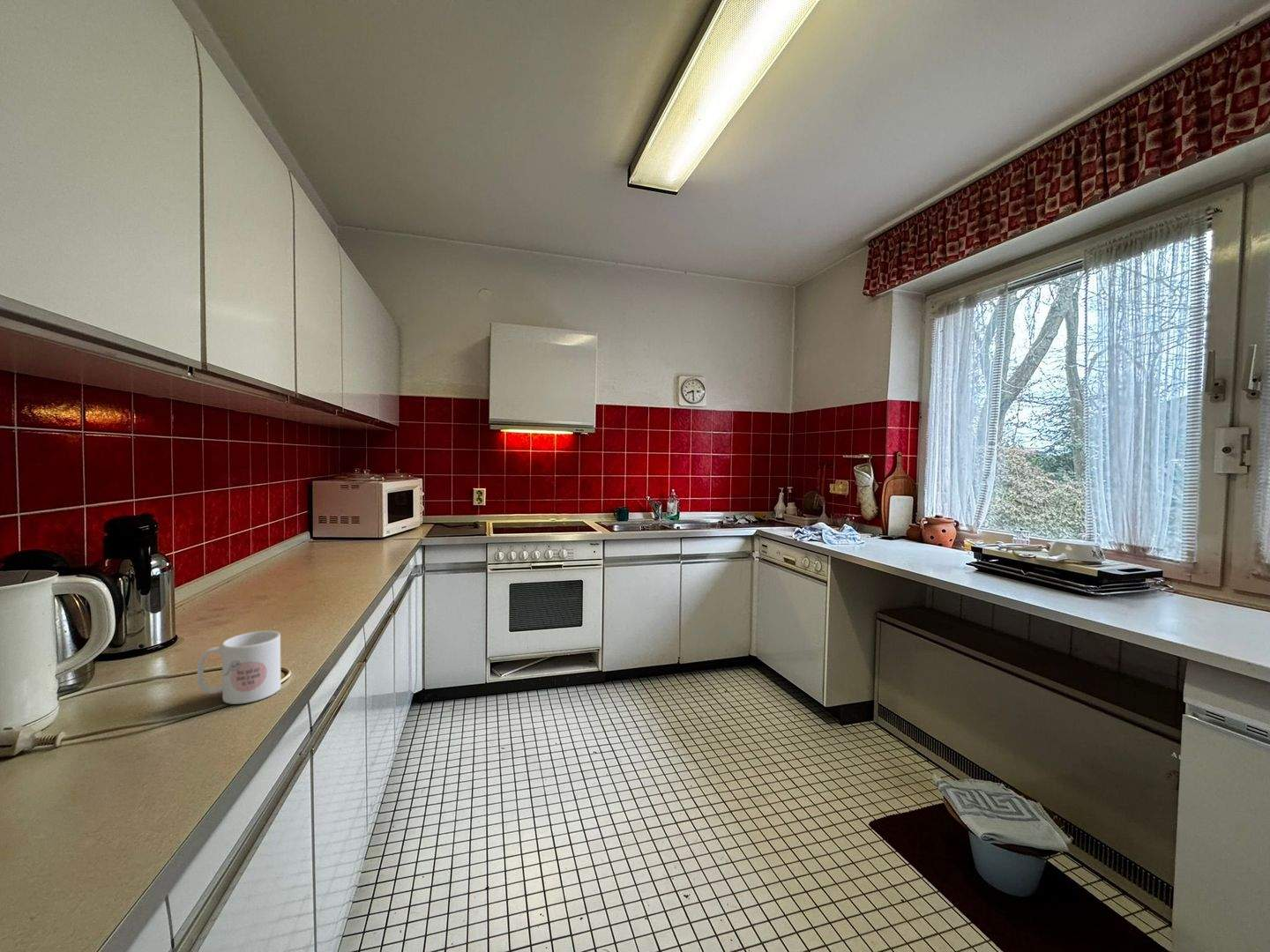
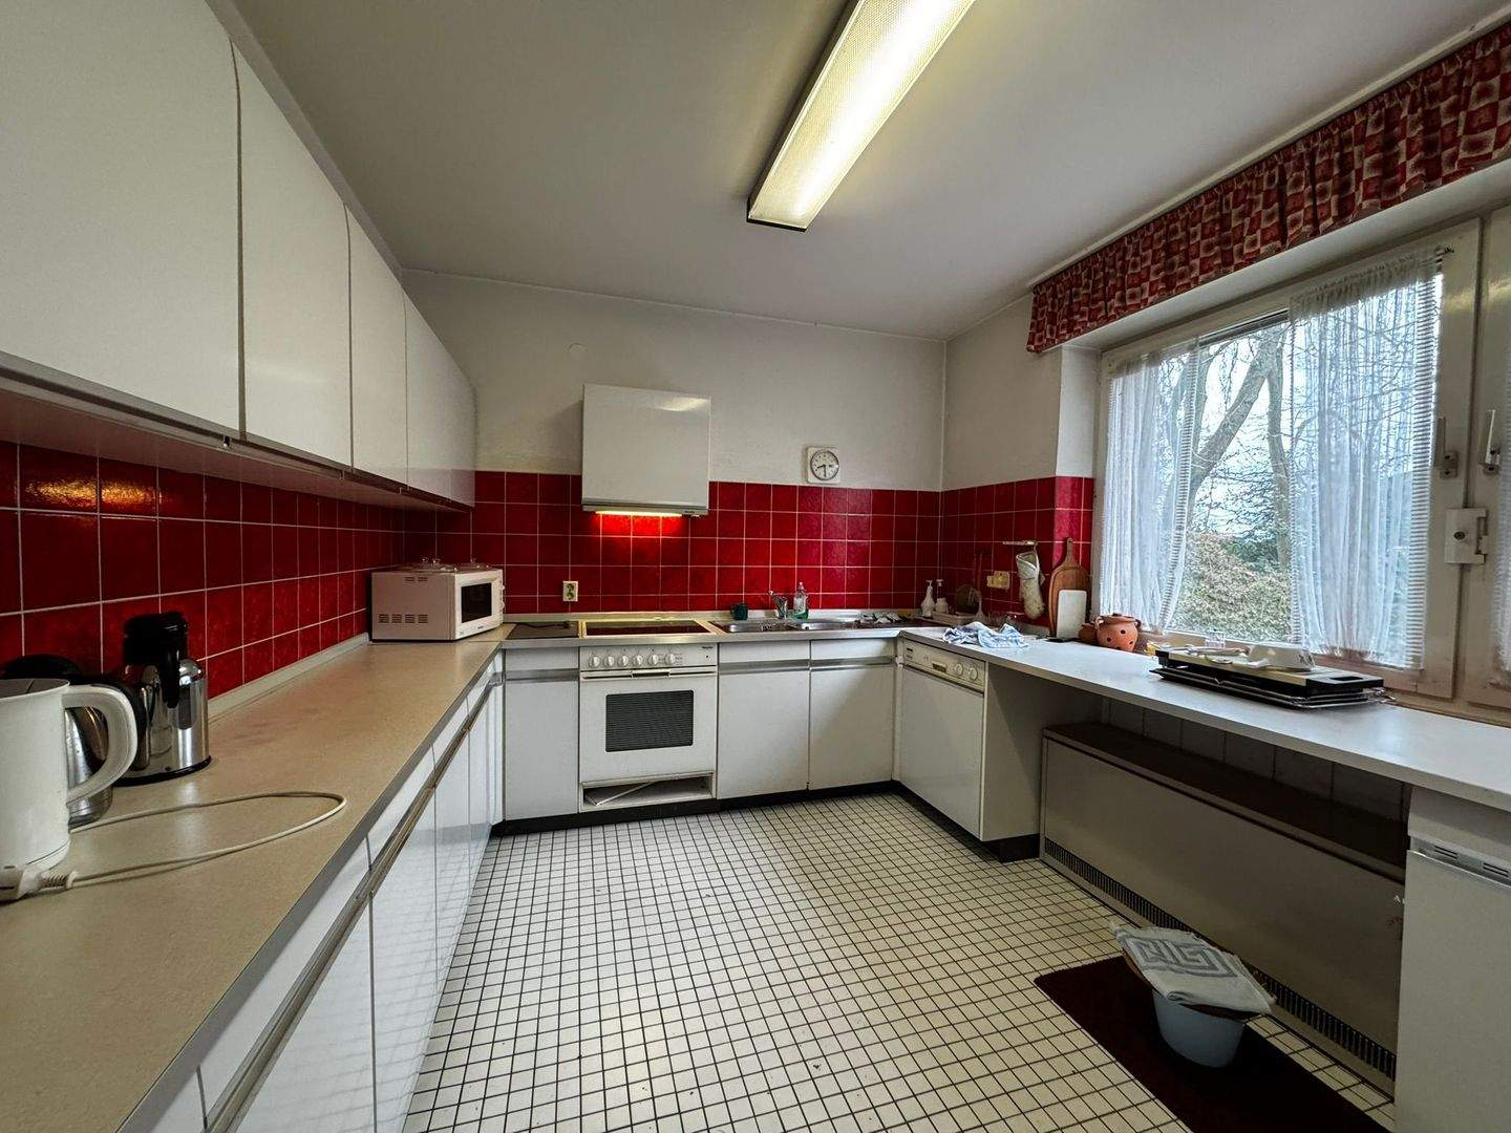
- mug (240, 666)
